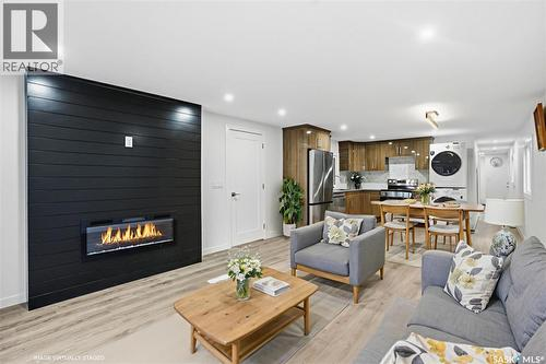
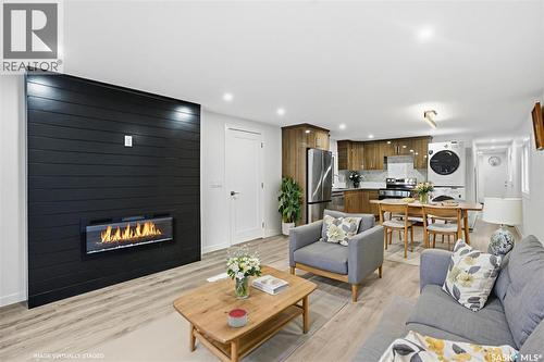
+ candle (237, 316)
